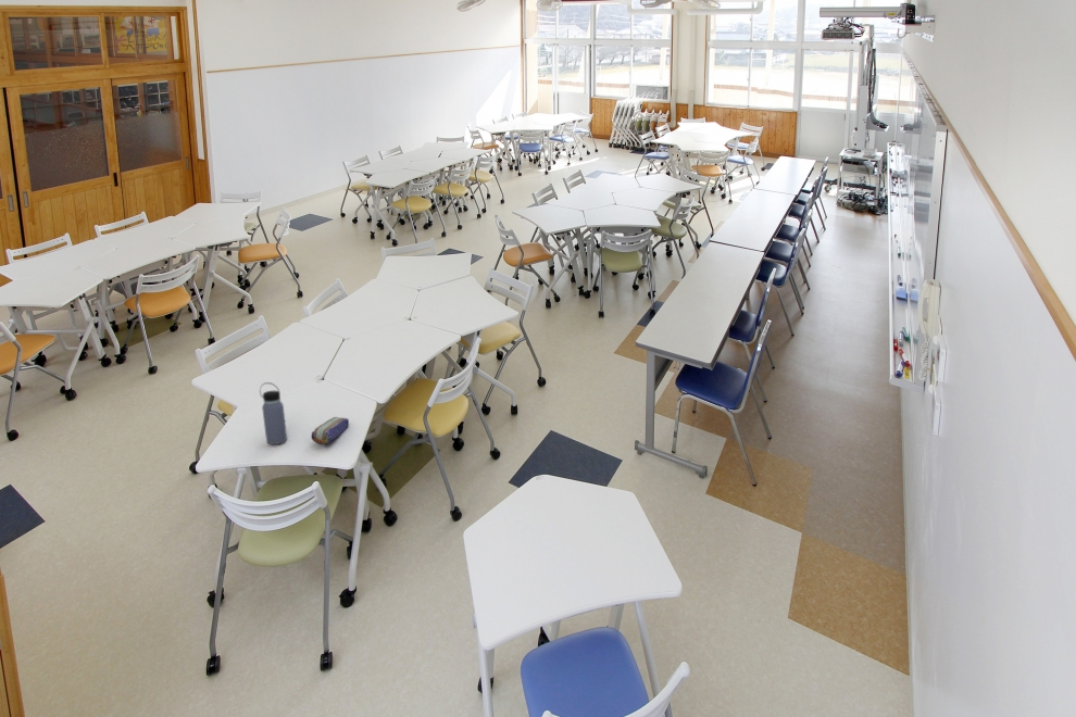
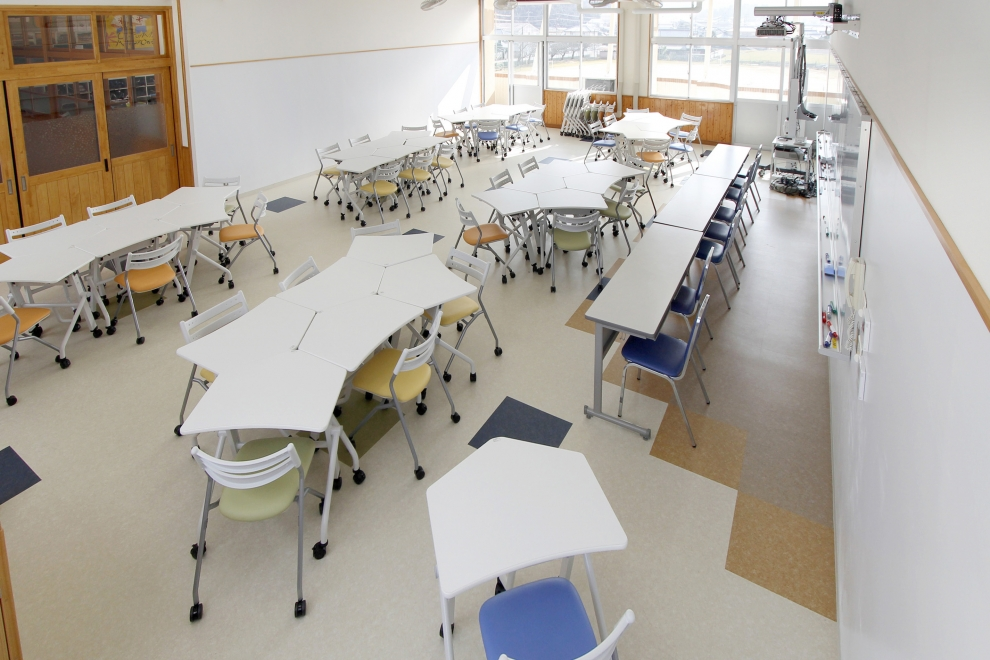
- pencil case (329, 429)
- water bottle (273, 413)
